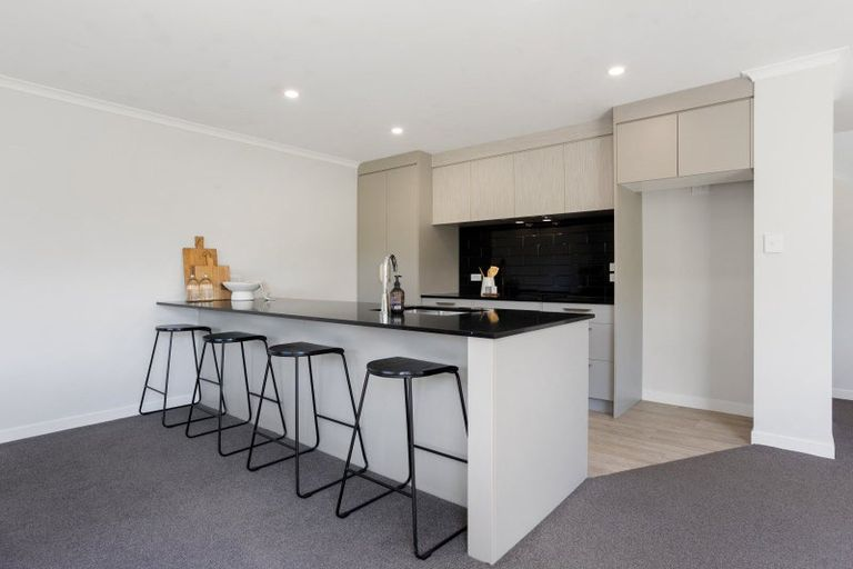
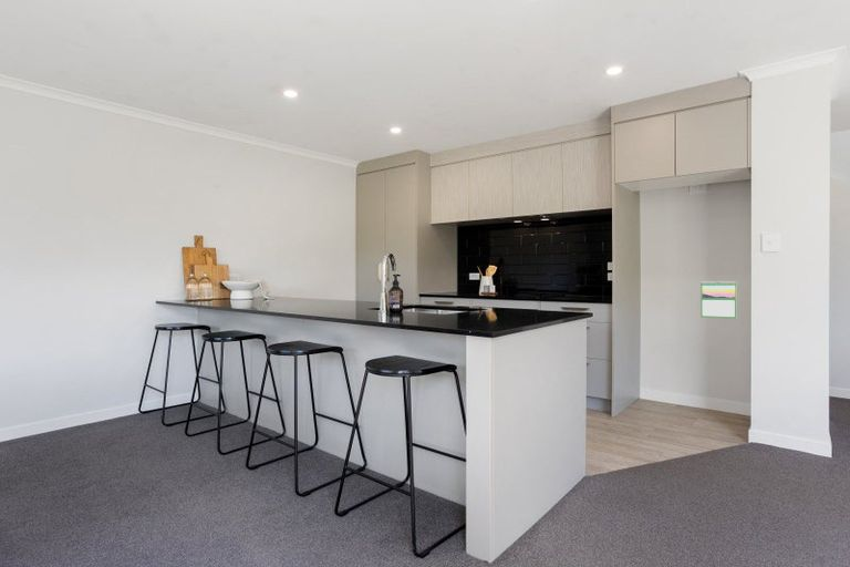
+ calendar (718, 299)
